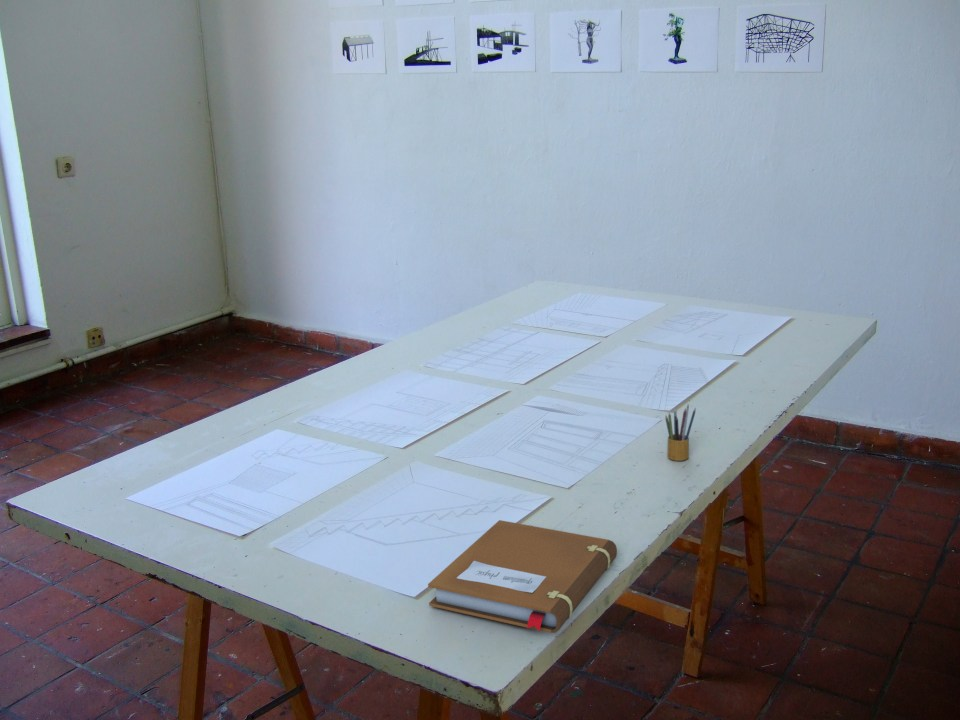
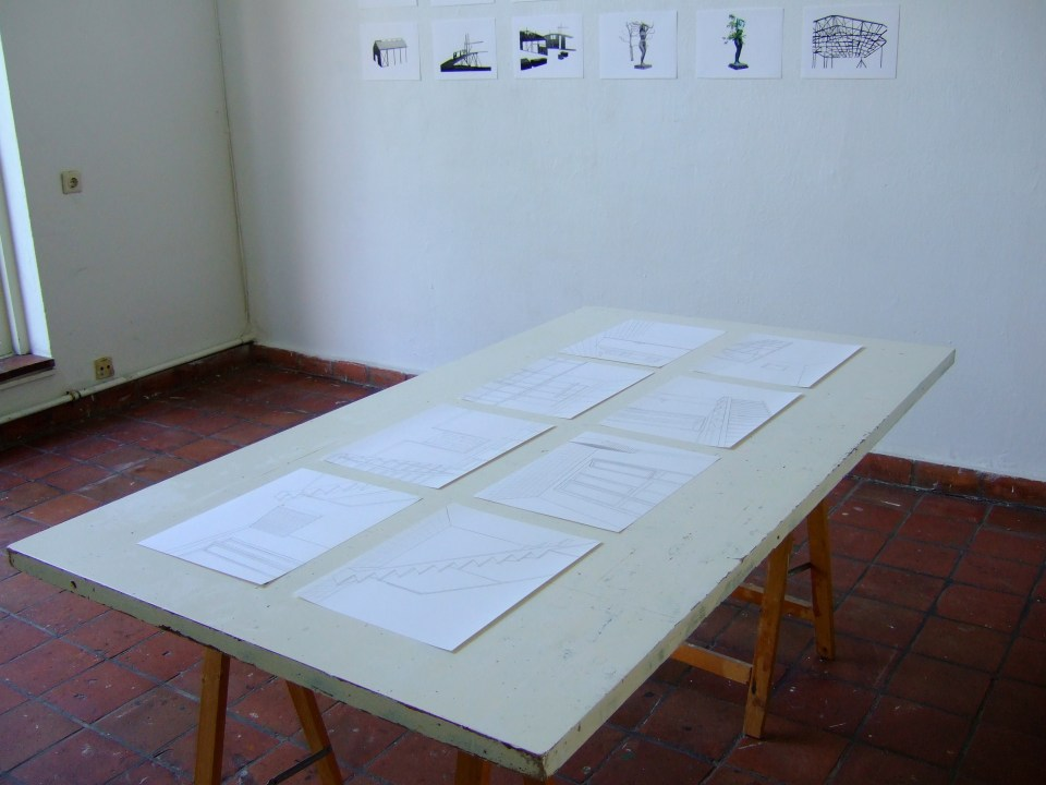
- notebook (525, 574)
- pencil box (678, 433)
